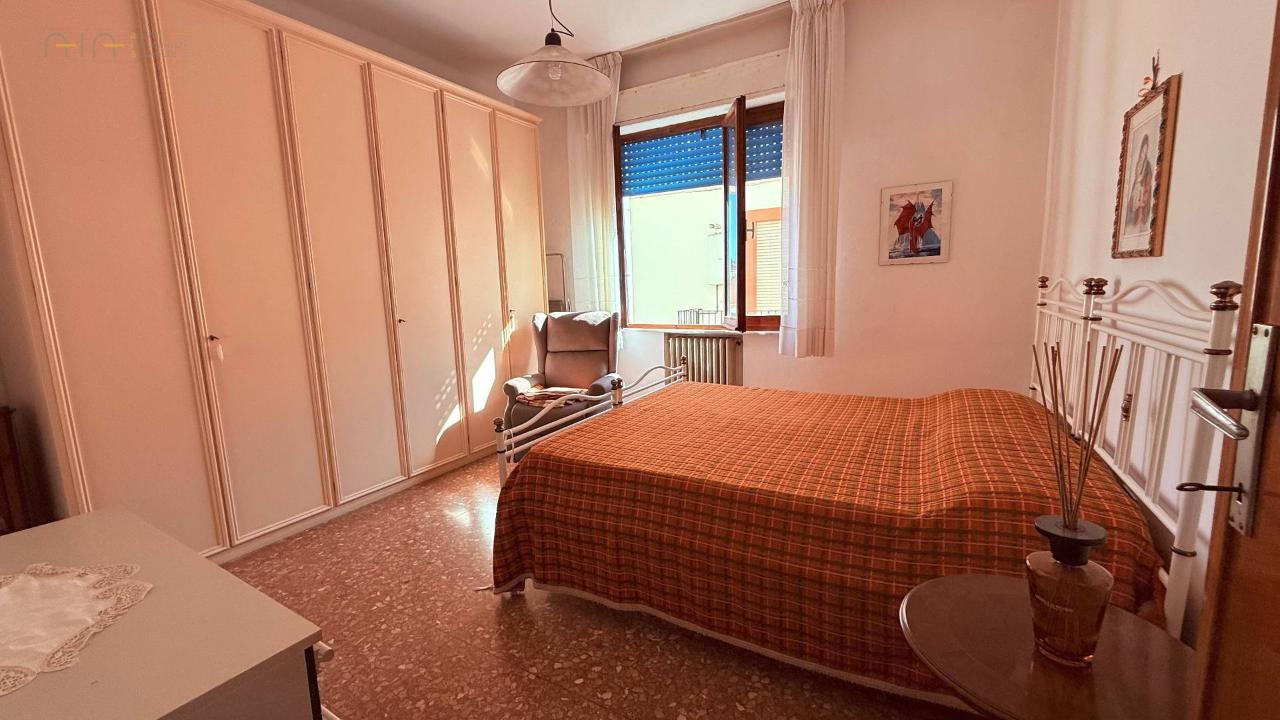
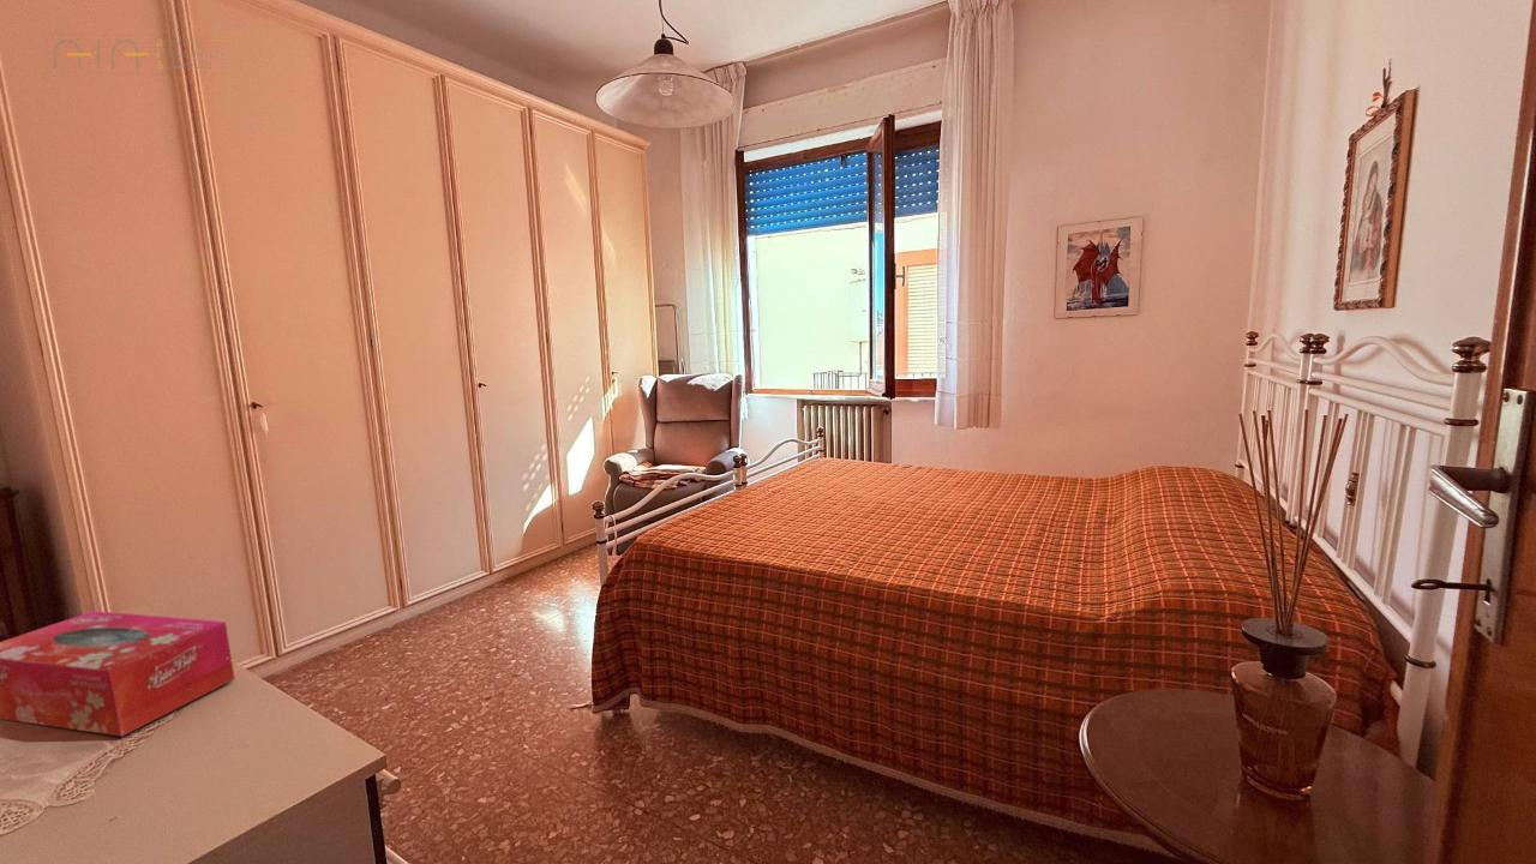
+ tissue box (106, 667)
